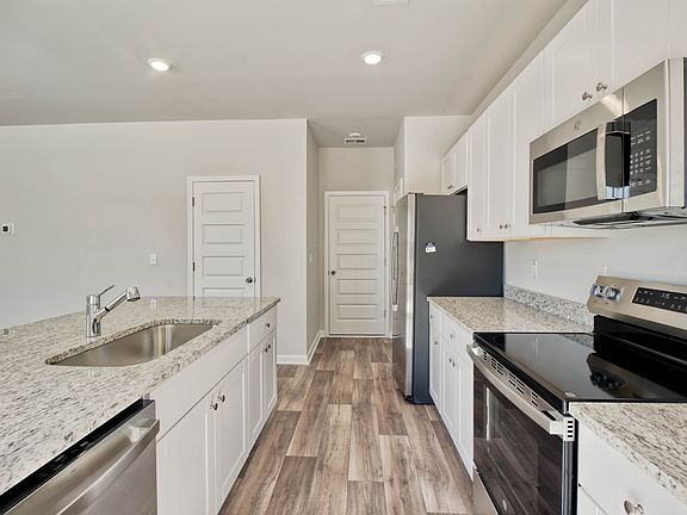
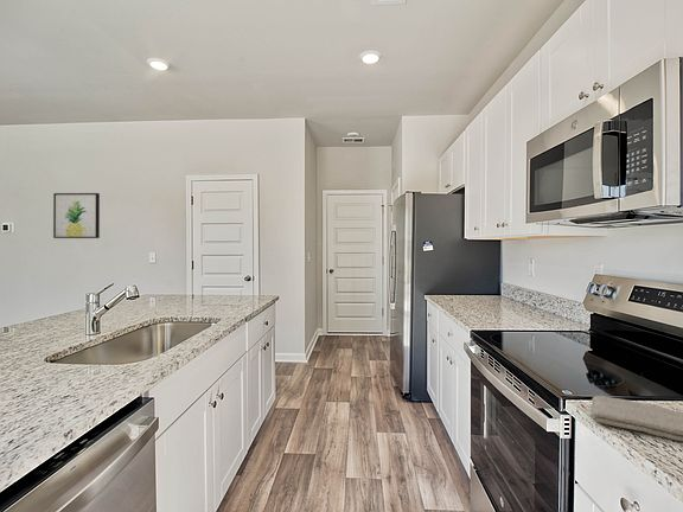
+ washcloth (640, 416)
+ wall art (76, 216)
